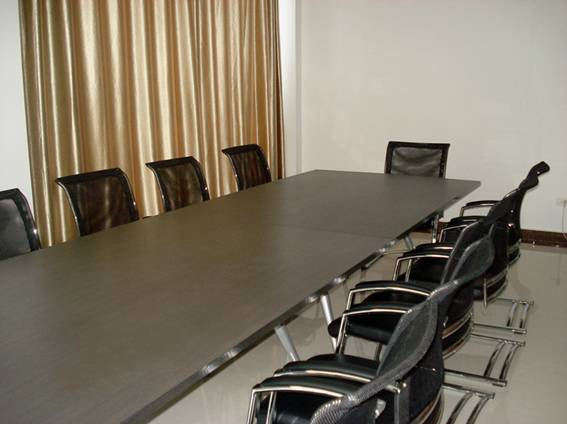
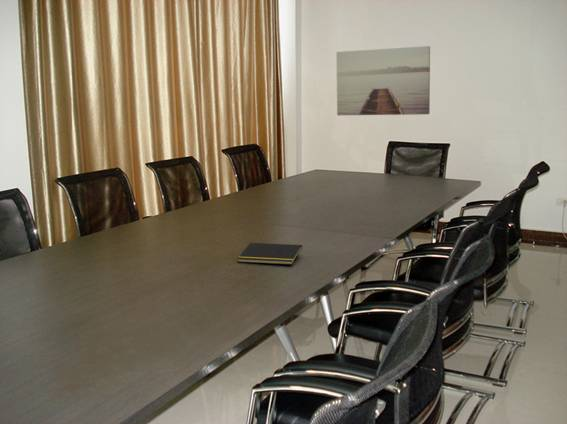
+ wall art (381, 82)
+ notepad (270, 253)
